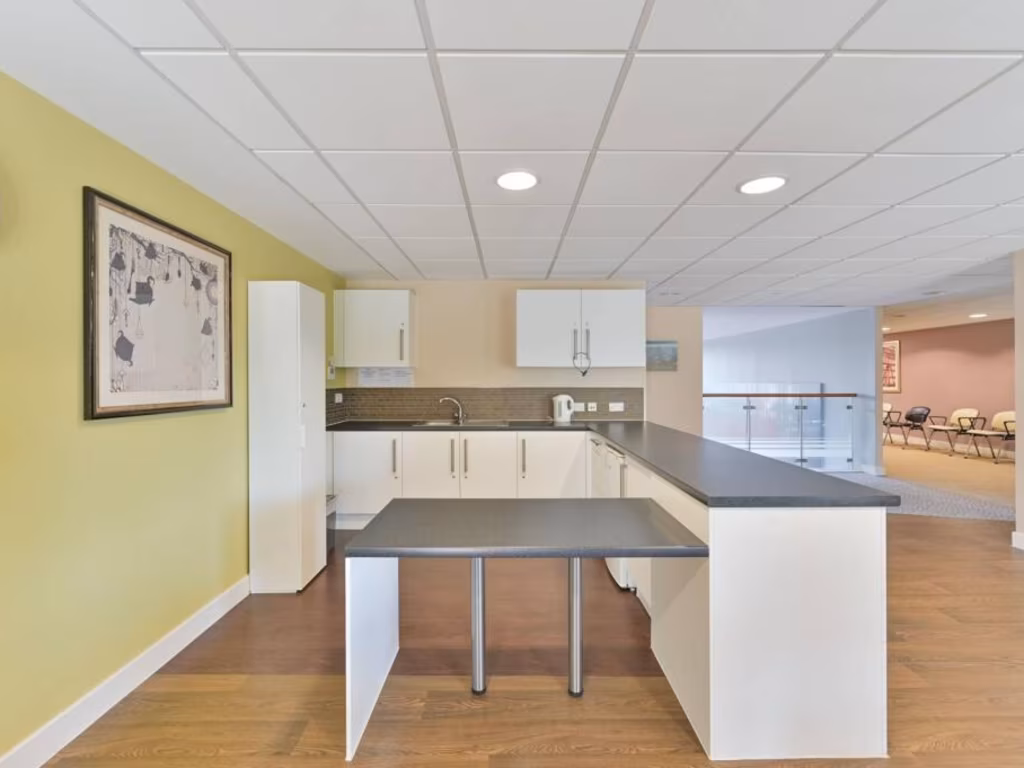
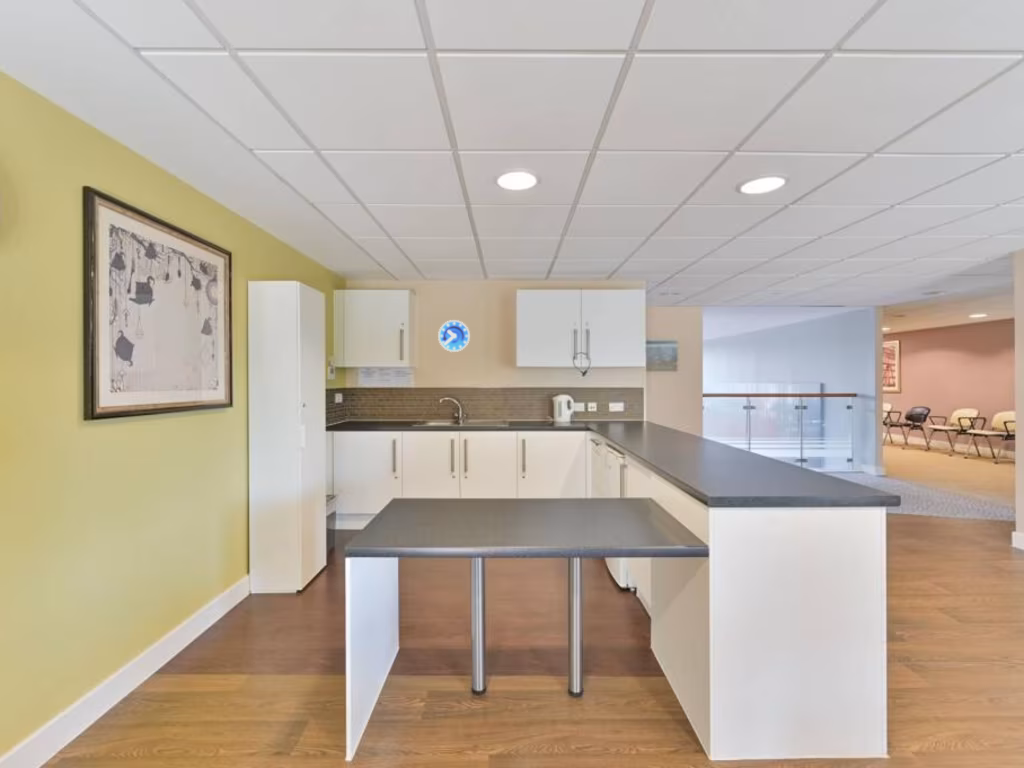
+ wall clock (454, 336)
